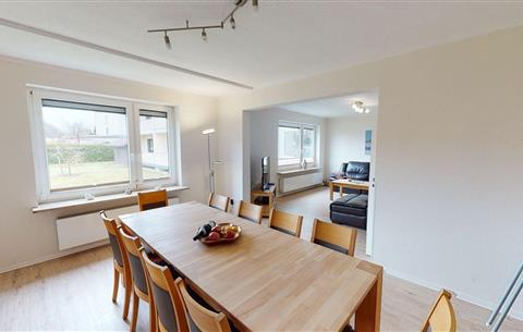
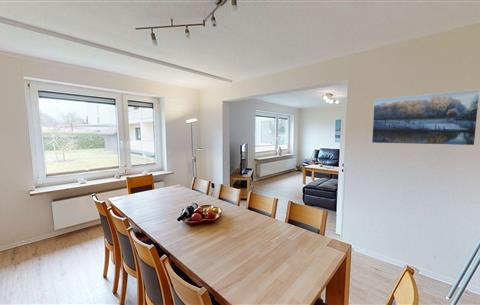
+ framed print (418, 119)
